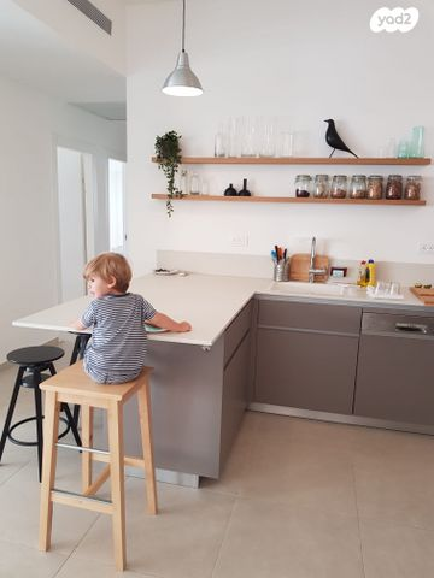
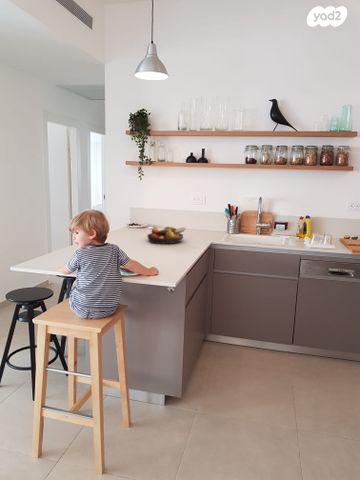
+ fruit bowl (165, 233)
